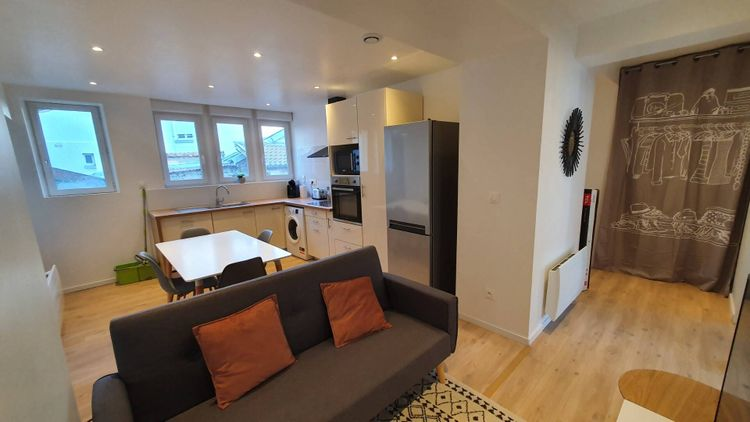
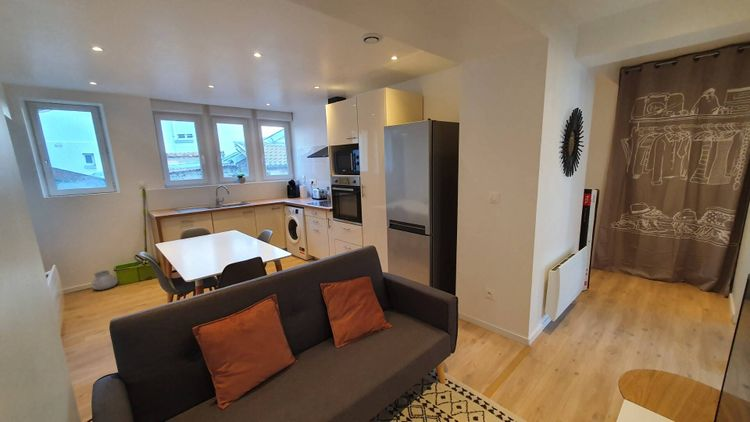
+ vase (103, 280)
